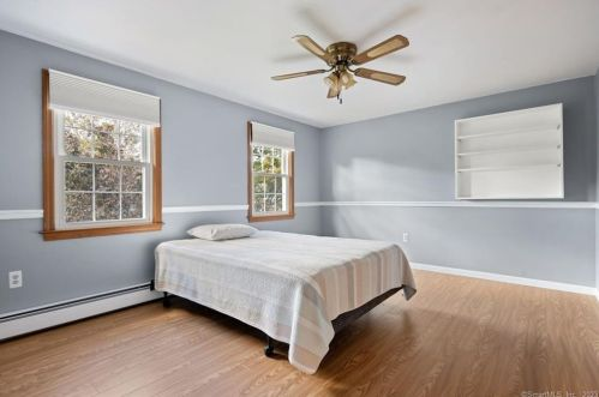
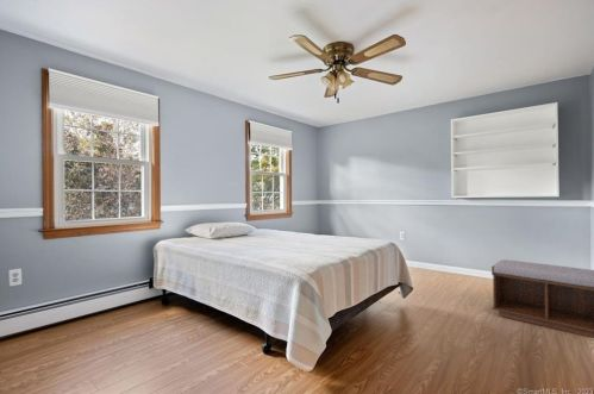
+ bench (548, 293)
